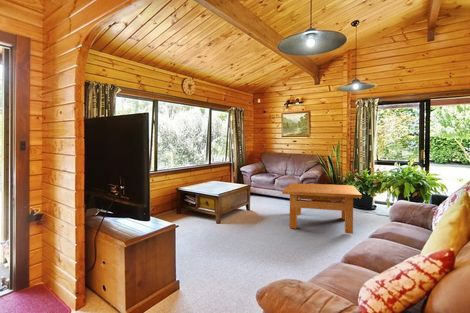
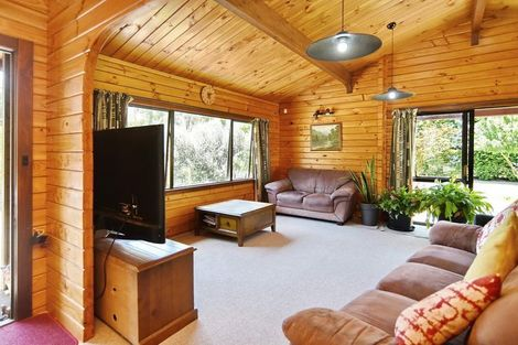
- table (320, 205)
